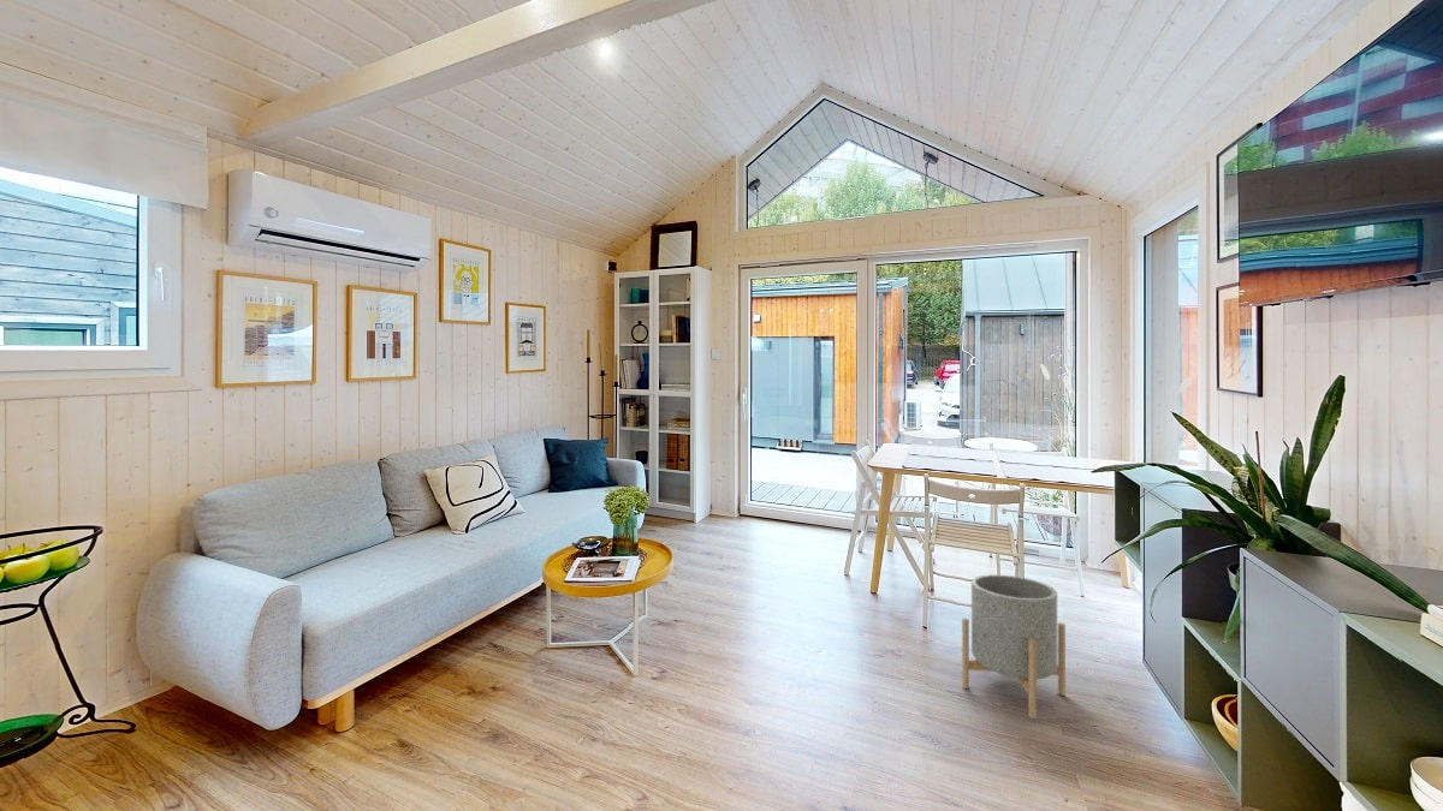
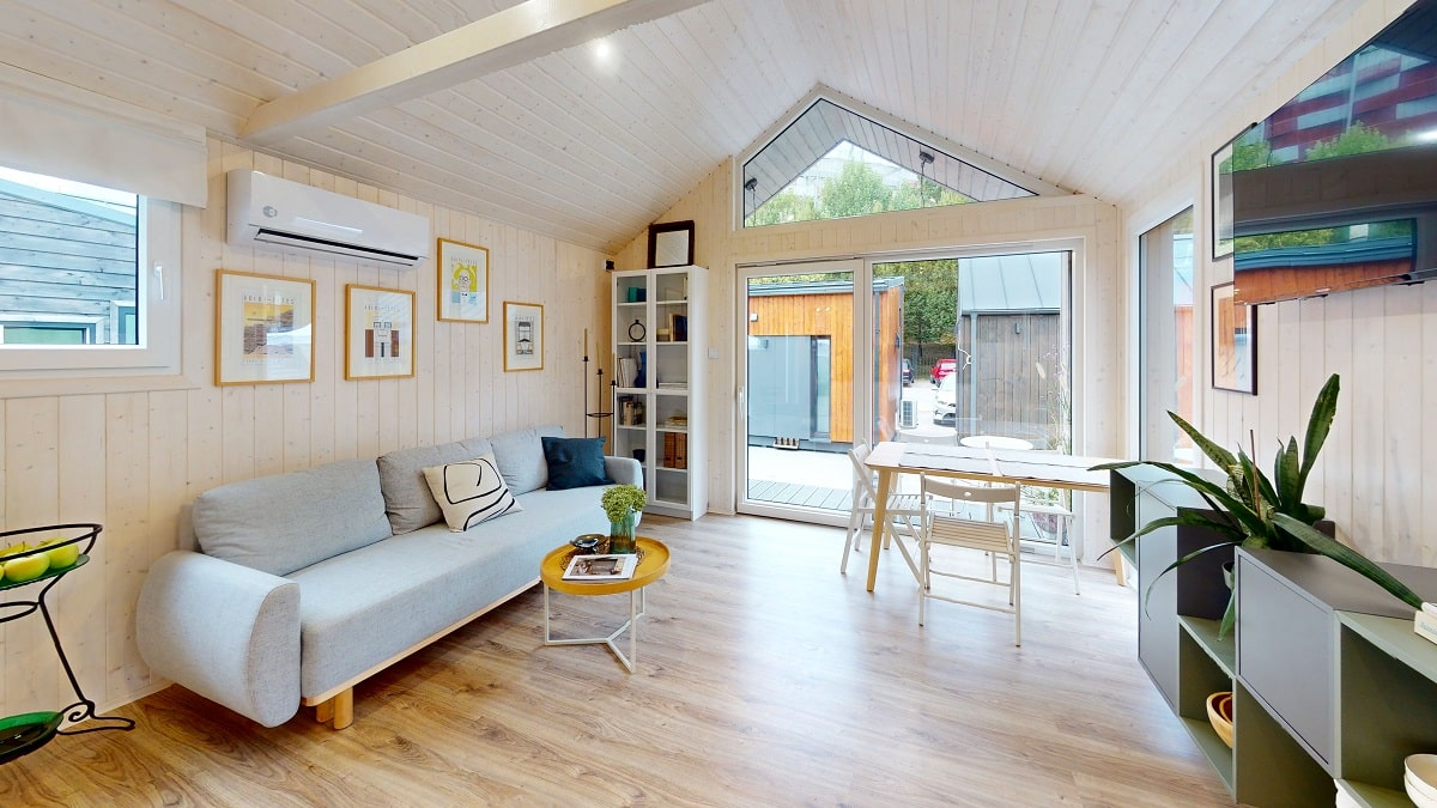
- planter (1013, 638)
